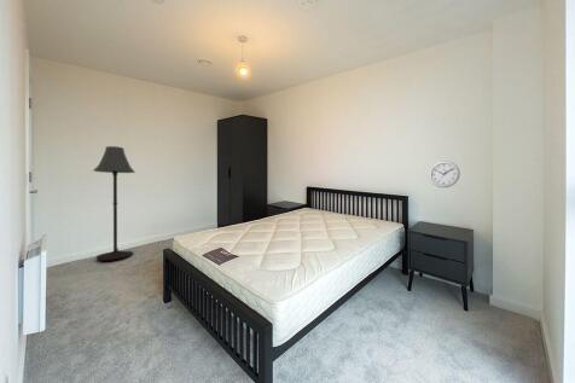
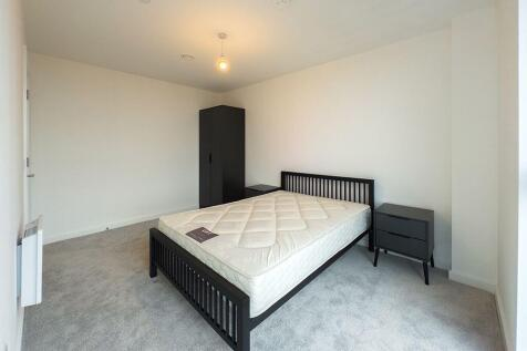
- floor lamp (115, 202)
- wall clock (443, 174)
